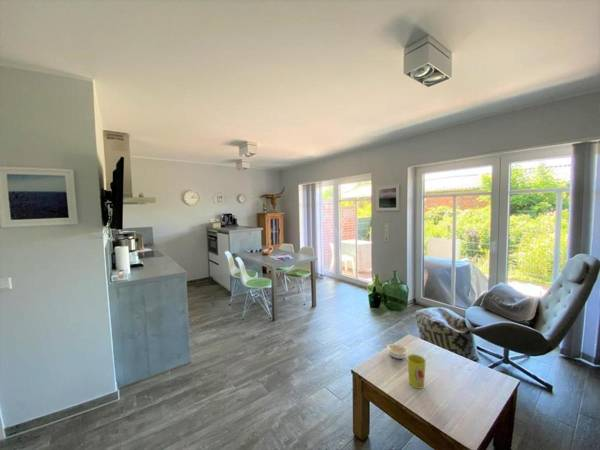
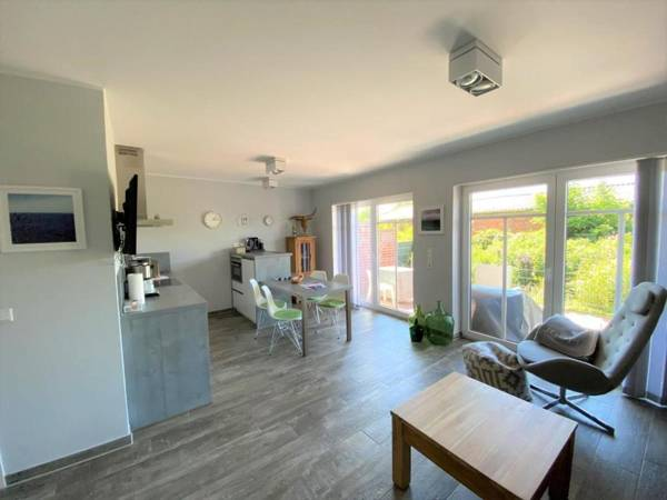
- legume (396, 351)
- cup (416, 371)
